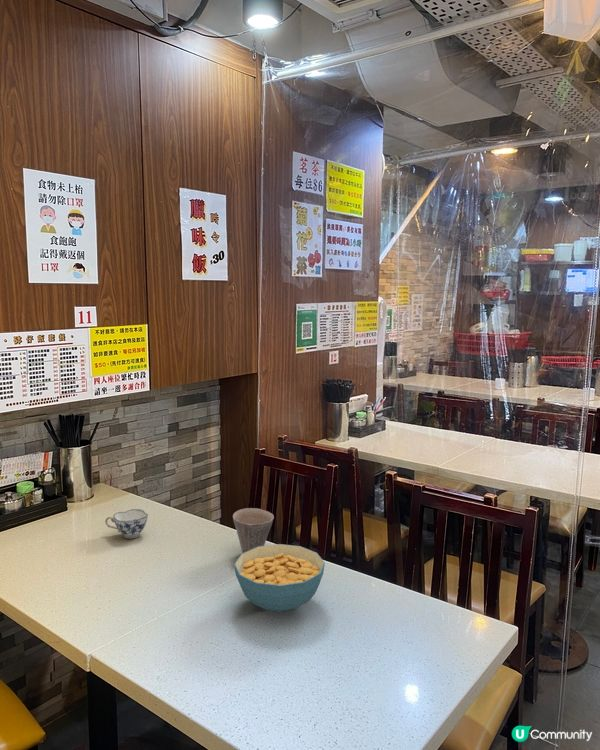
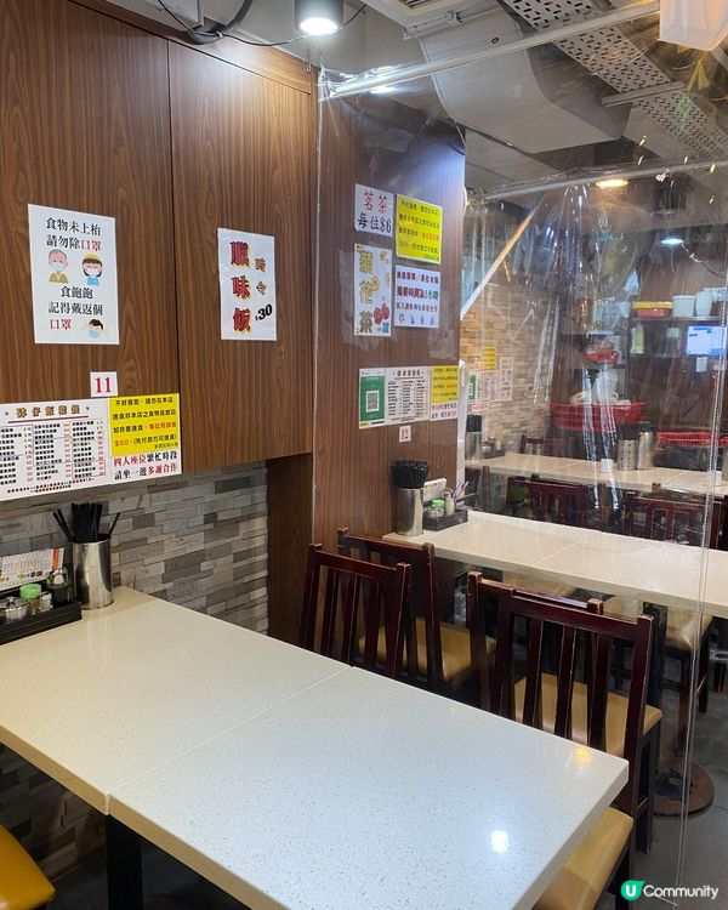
- cup (253, 534)
- cereal bowl (279, 584)
- chinaware (128, 525)
